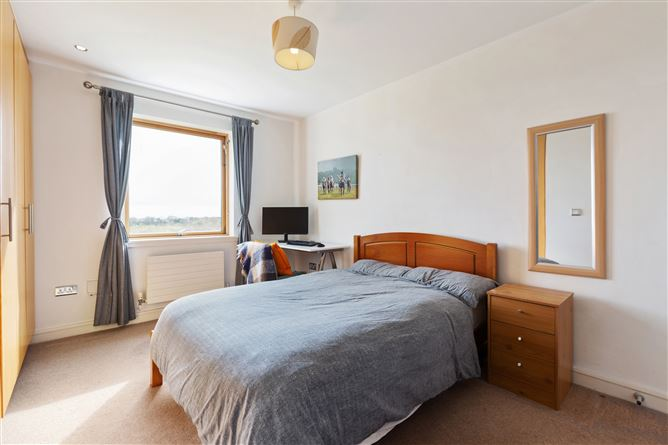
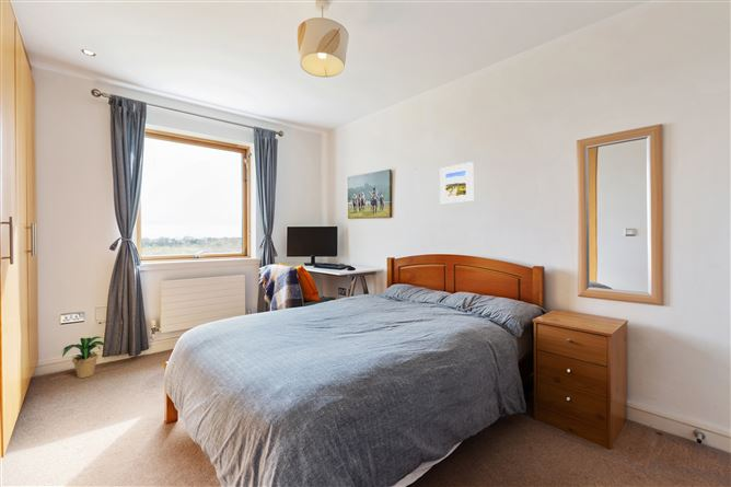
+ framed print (455, 184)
+ potted plant (85, 357)
